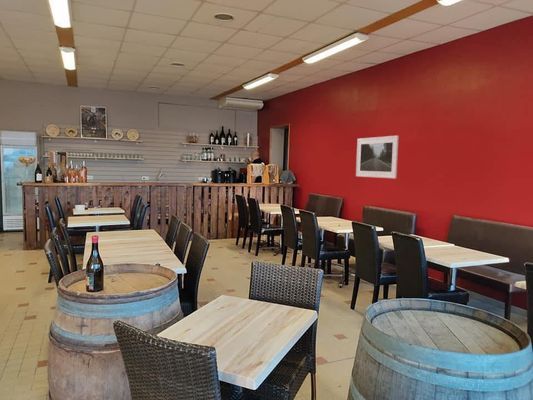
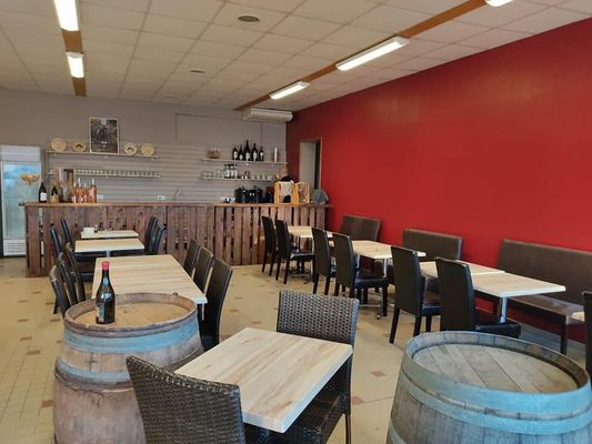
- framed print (375, 157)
